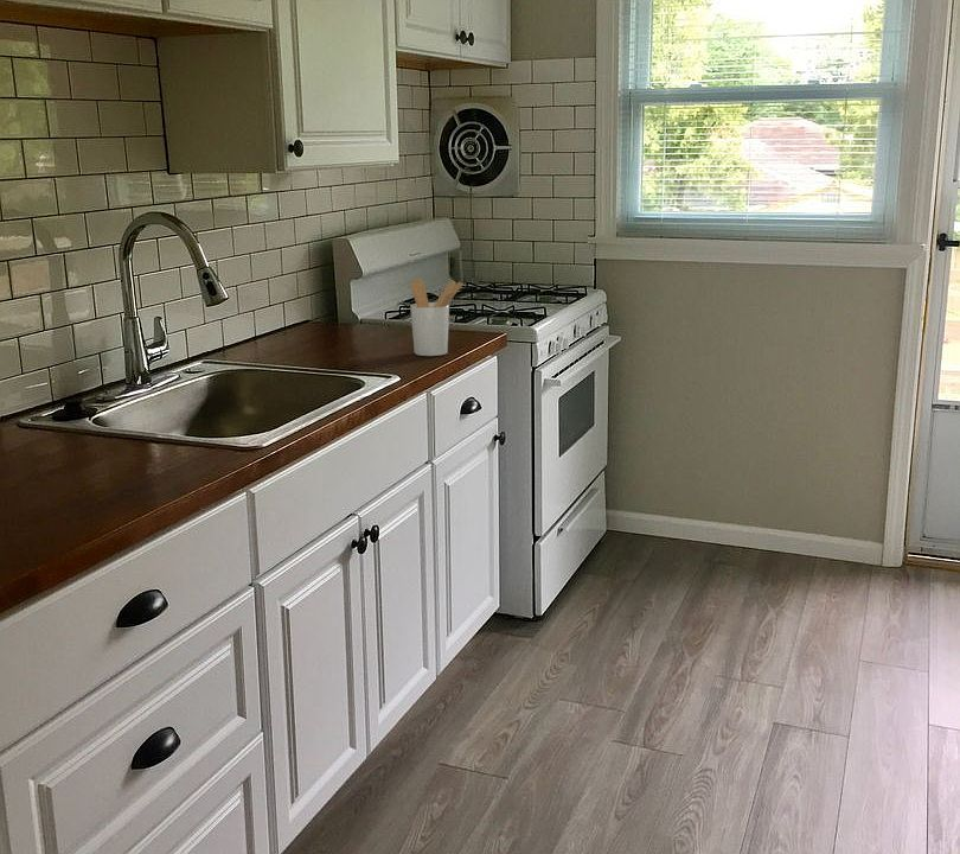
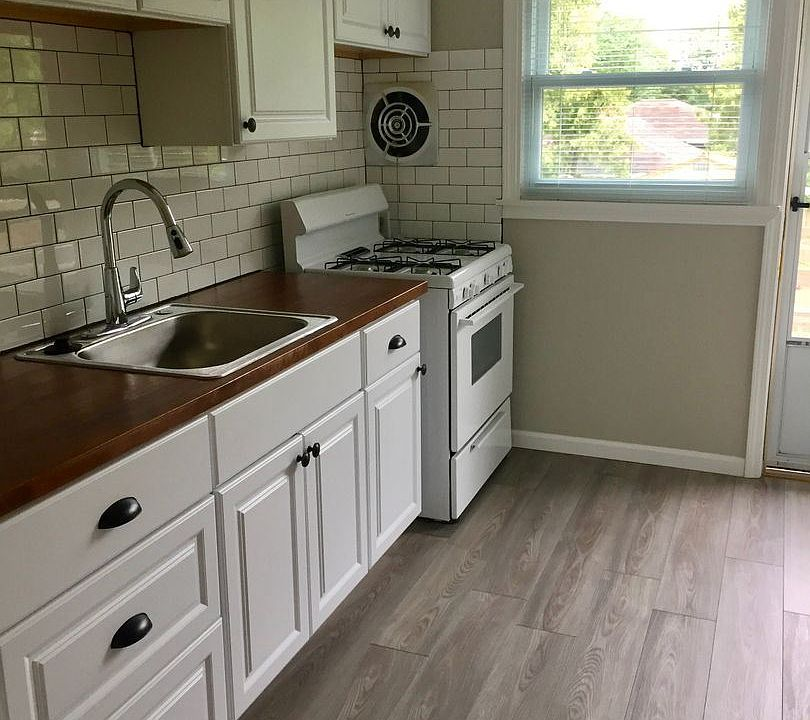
- utensil holder (437, 316)
